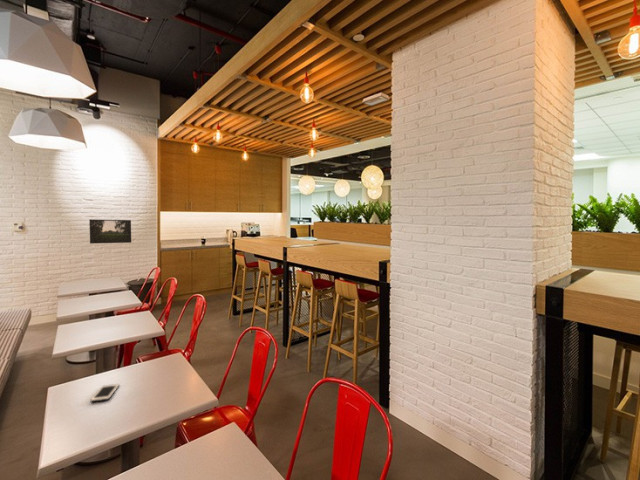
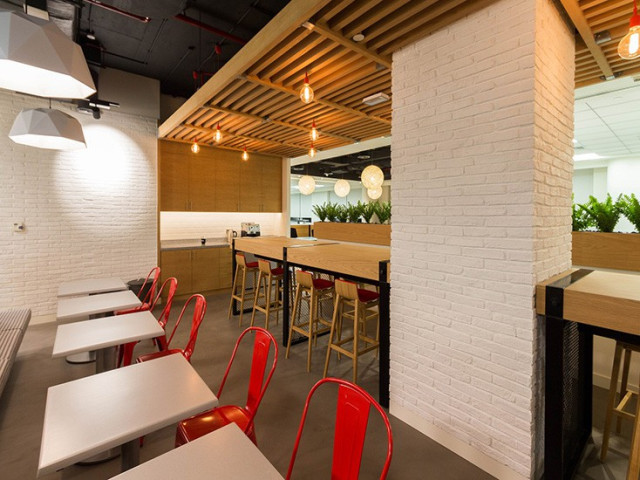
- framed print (111, 231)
- cell phone (105, 392)
